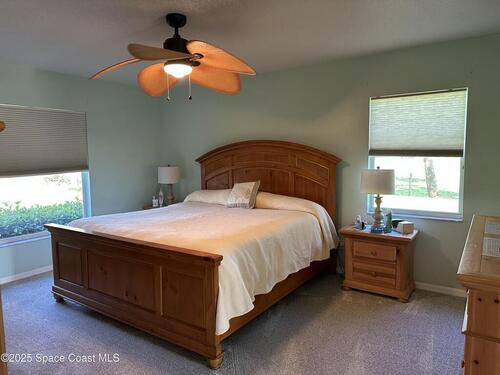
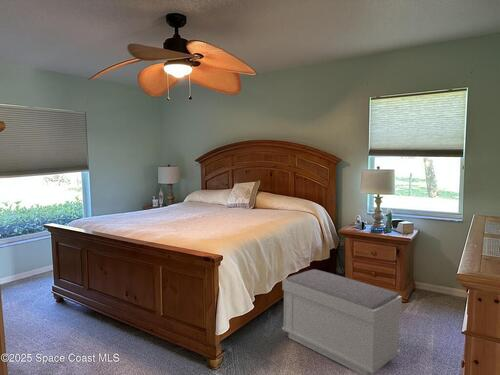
+ bench (338, 315)
